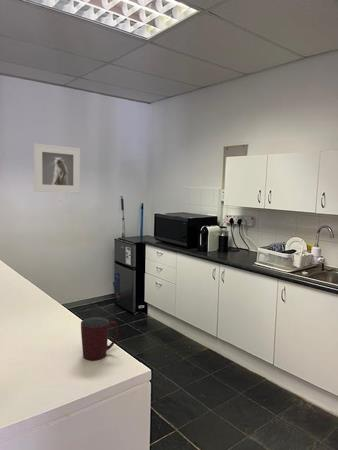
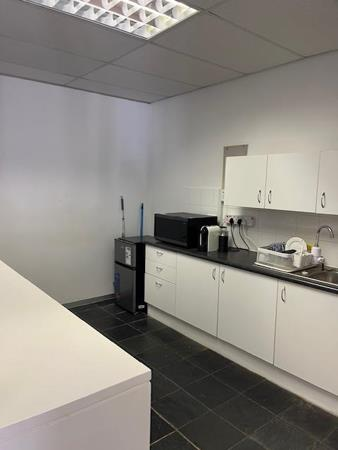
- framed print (58, 169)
- mug (99, 337)
